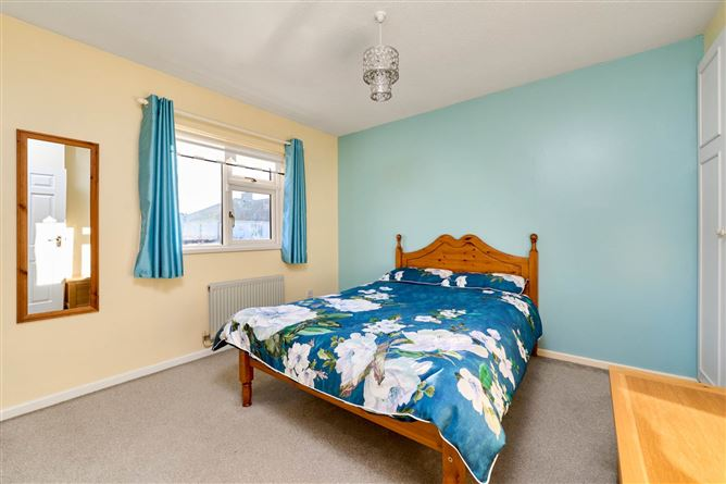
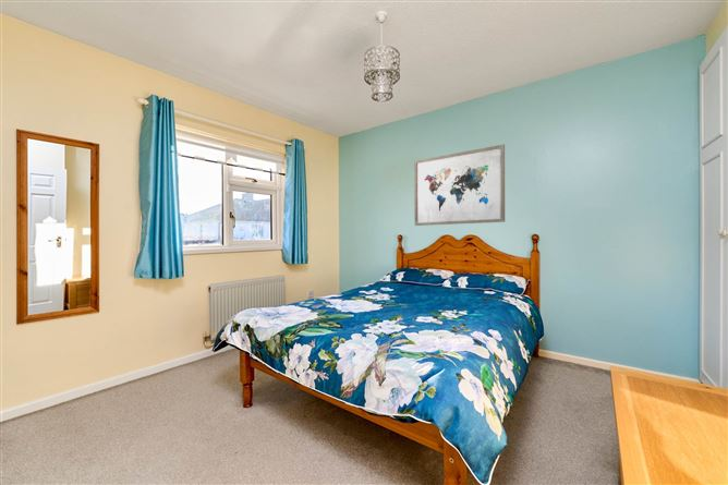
+ wall art (456, 189)
